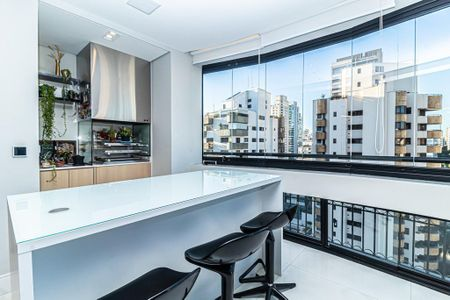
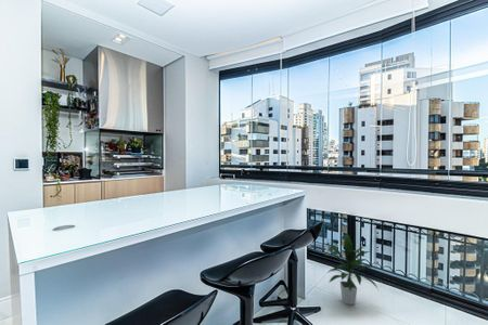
+ indoor plant (350, 270)
